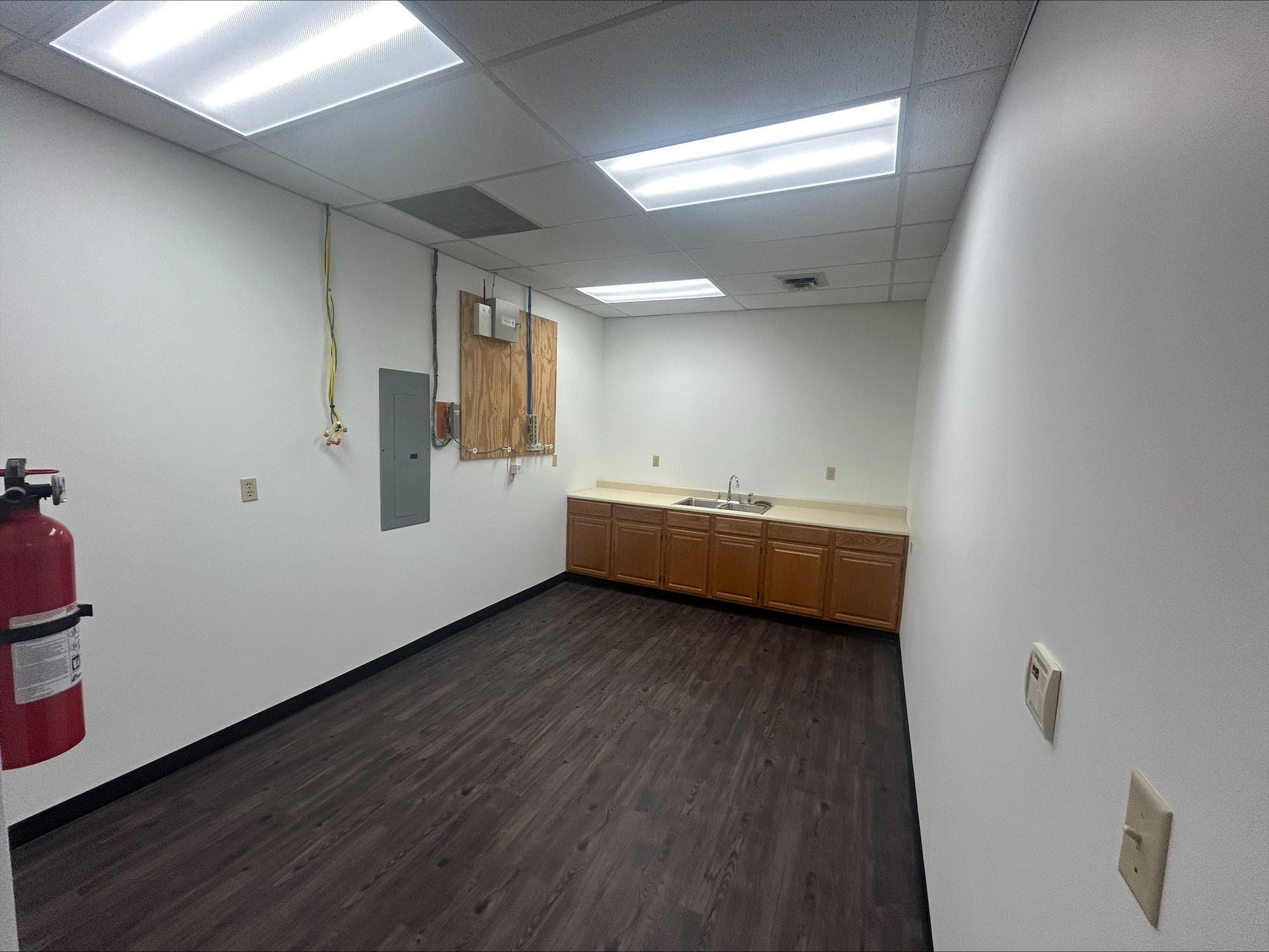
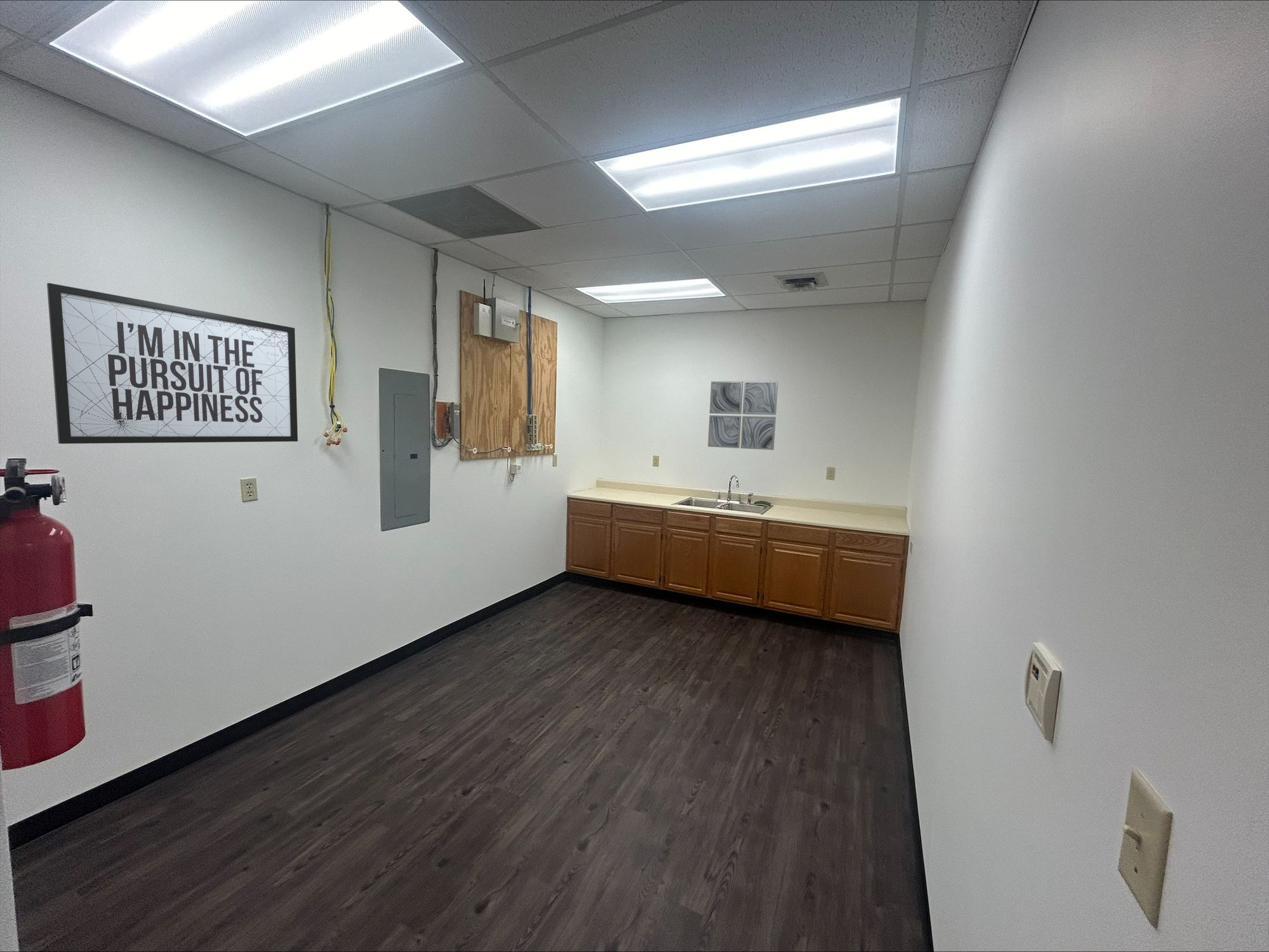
+ mirror (195, 376)
+ wall art (742, 416)
